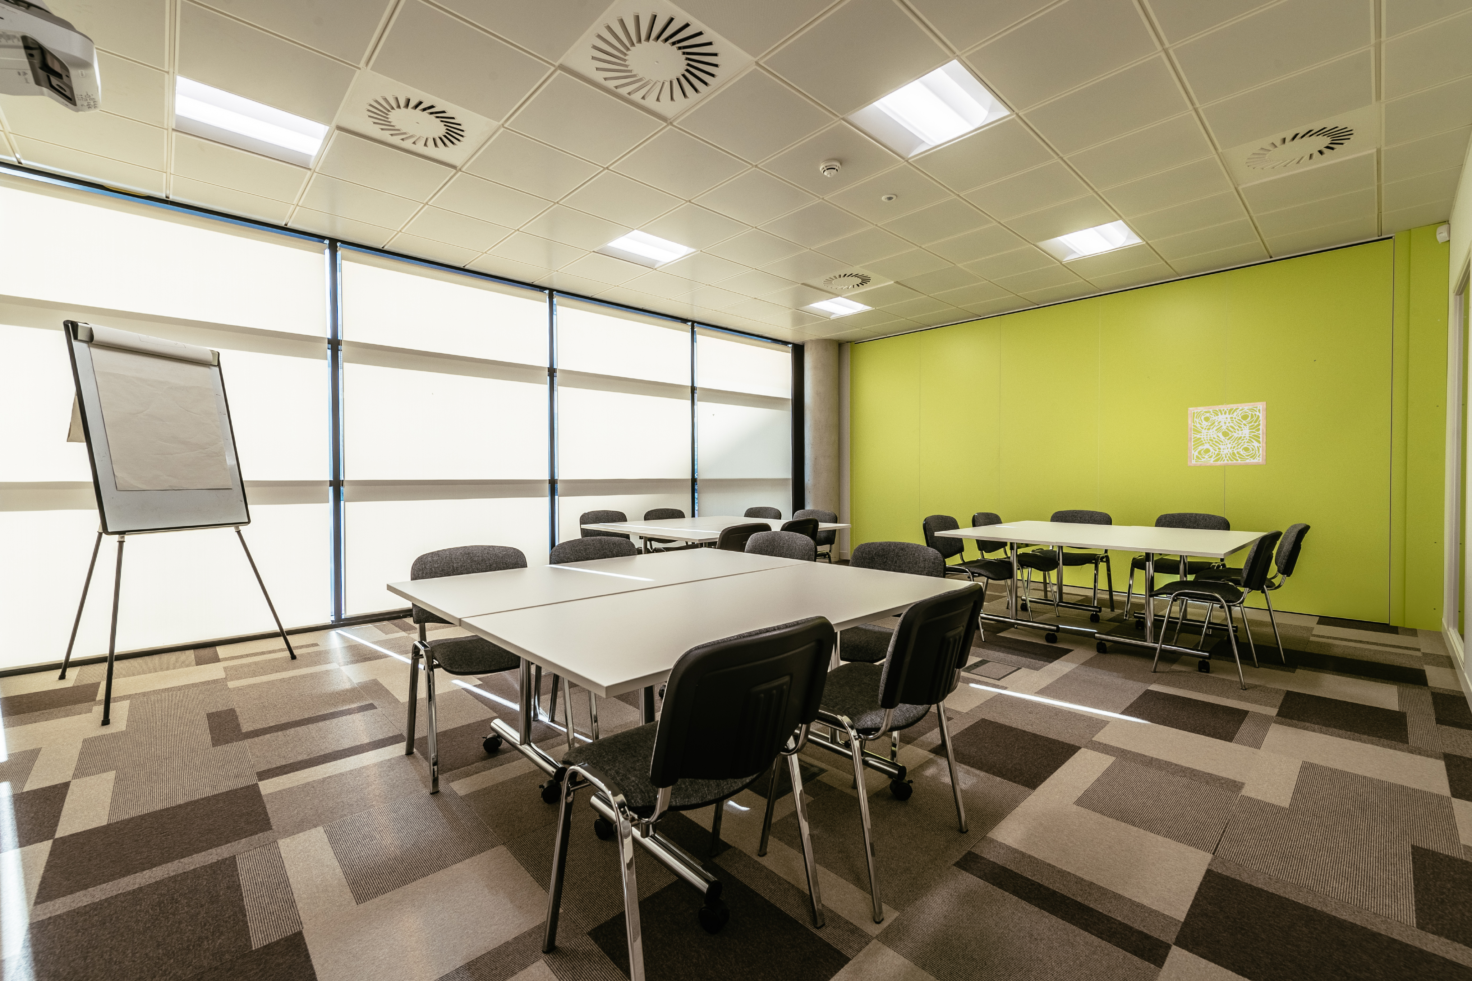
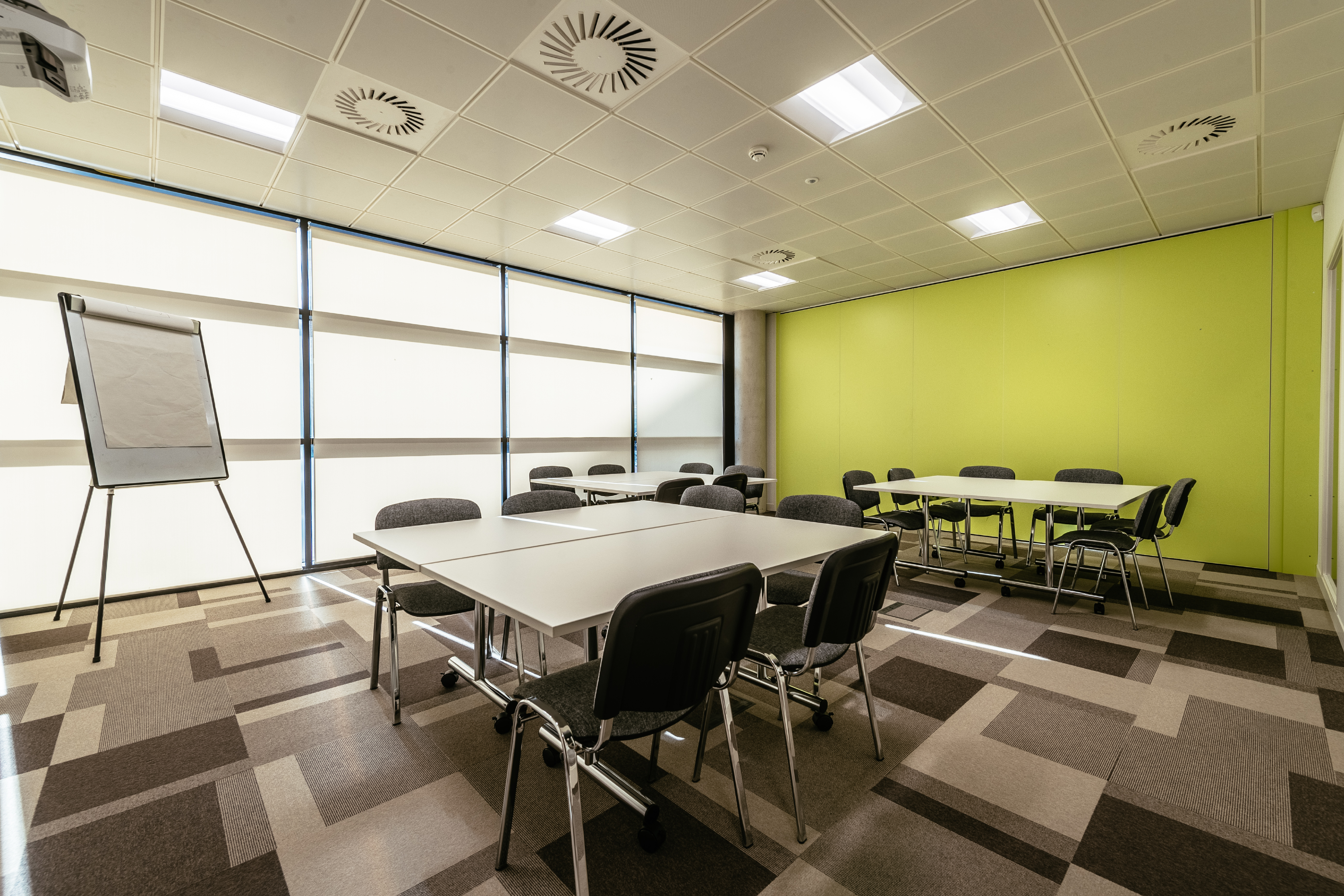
- wall art (1227, 437)
